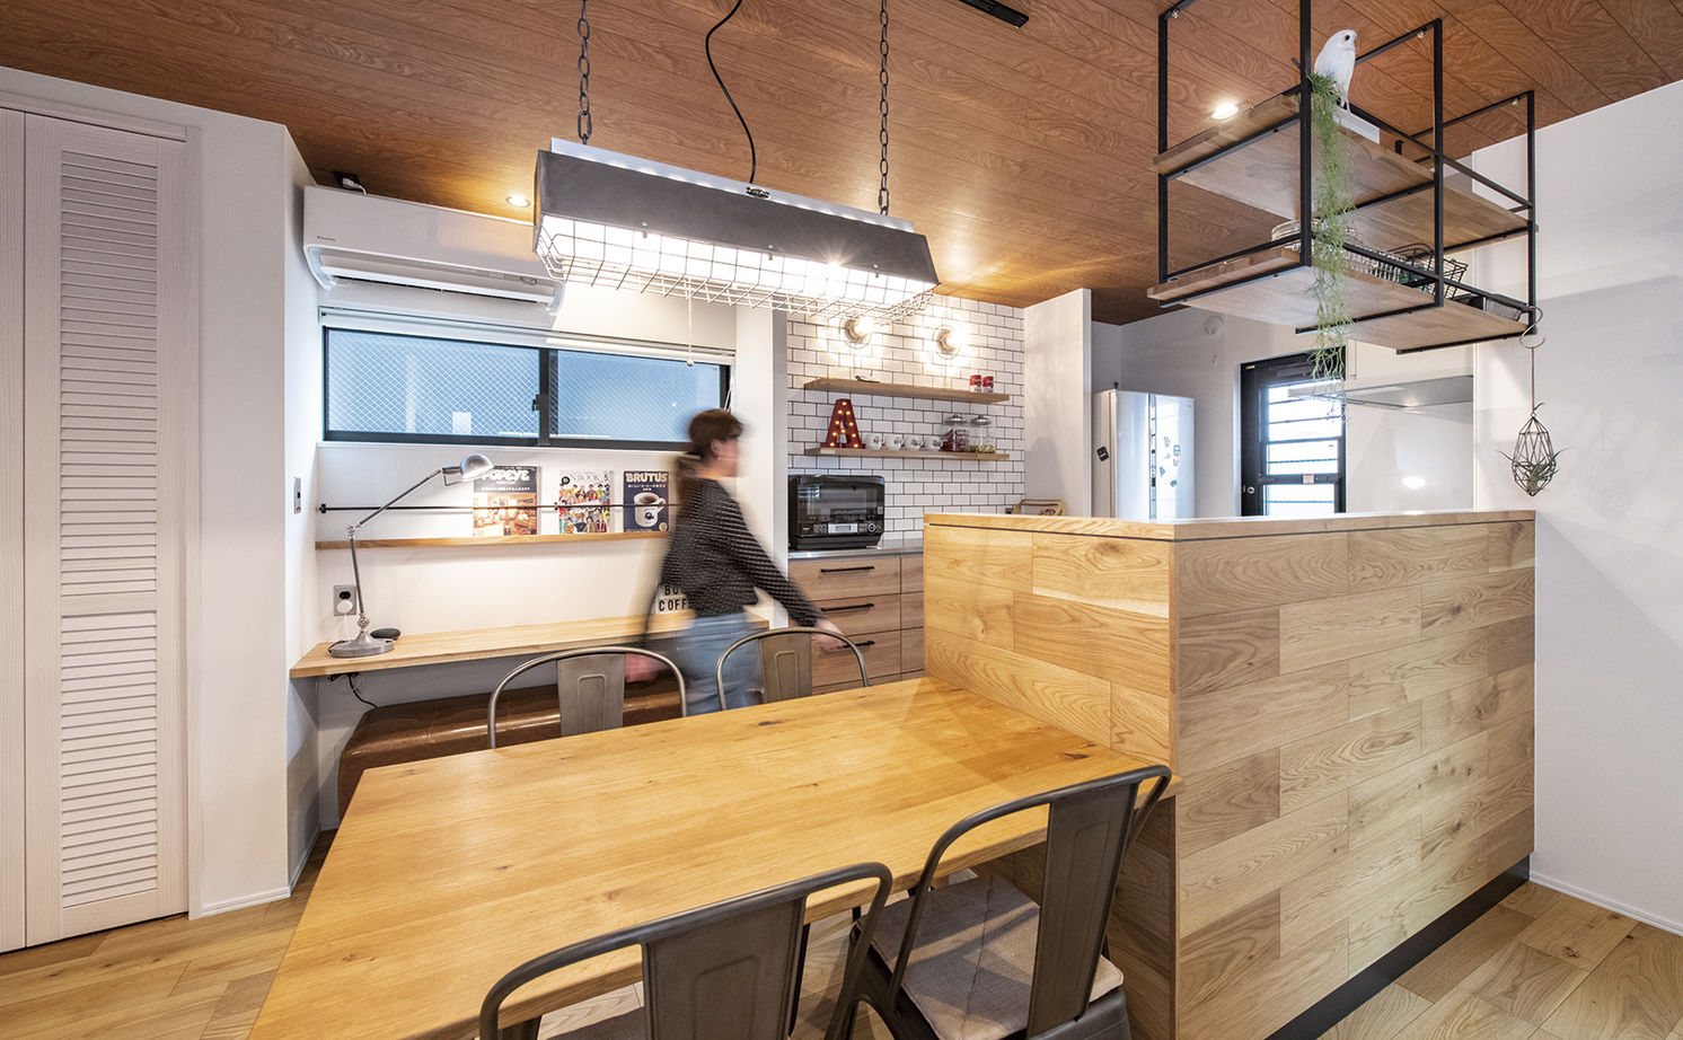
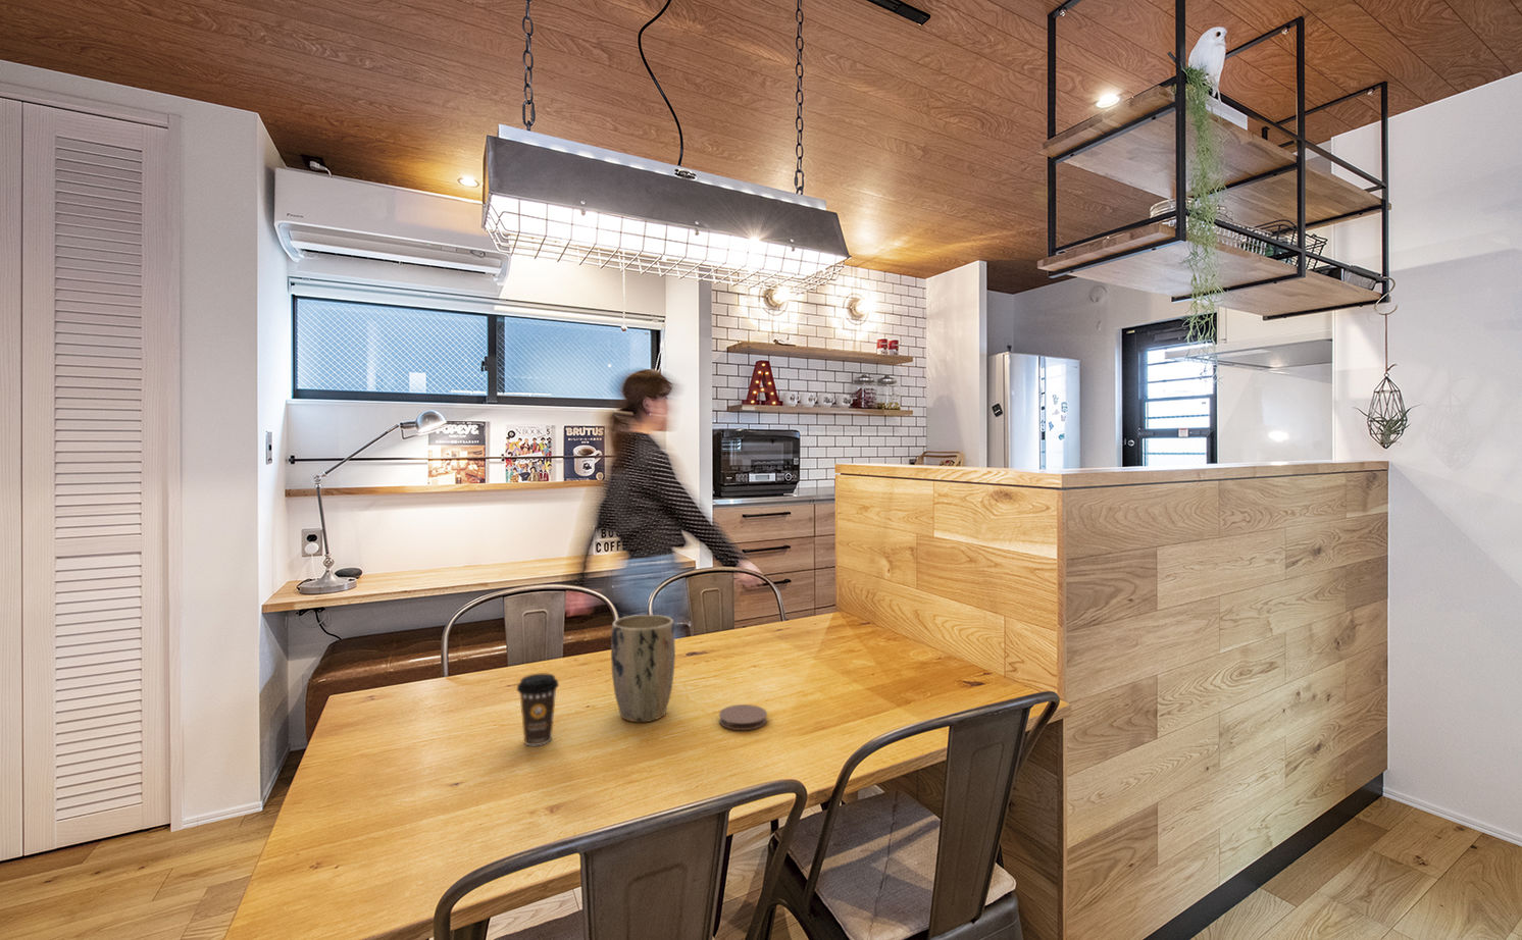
+ coffee cup (538, 709)
+ coaster (743, 717)
+ plant pot (643, 667)
